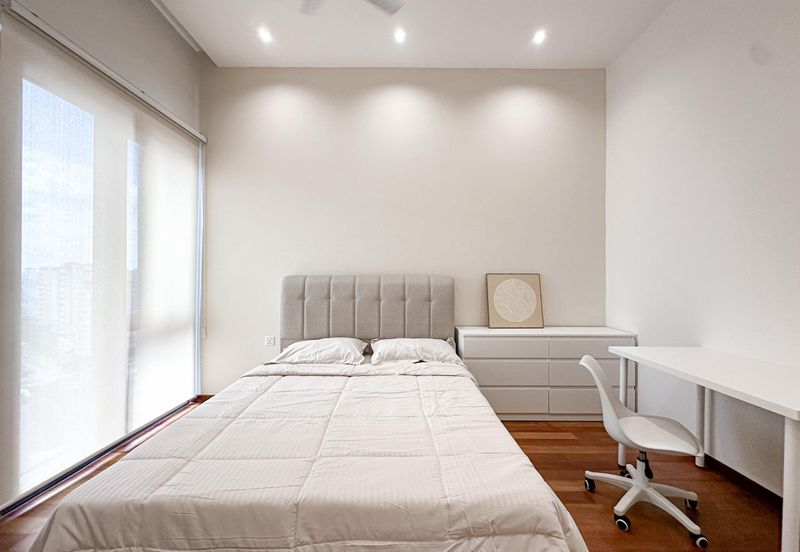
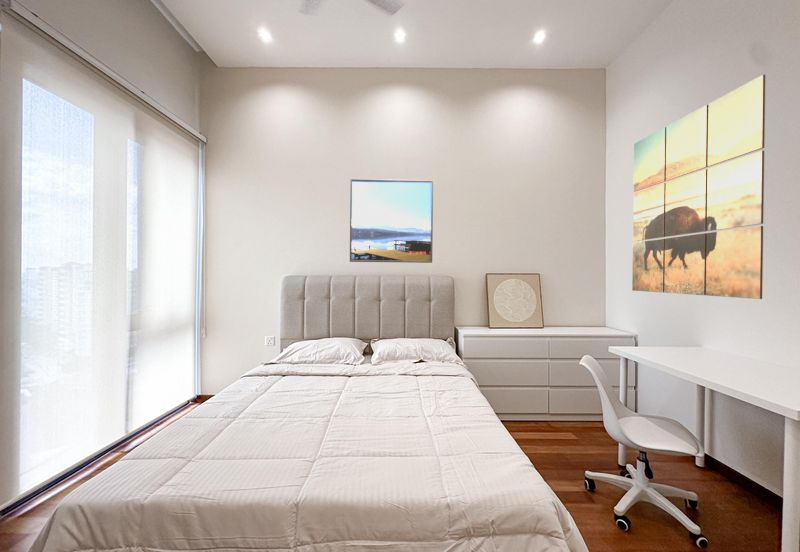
+ wall art (685, 205)
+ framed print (391, 221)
